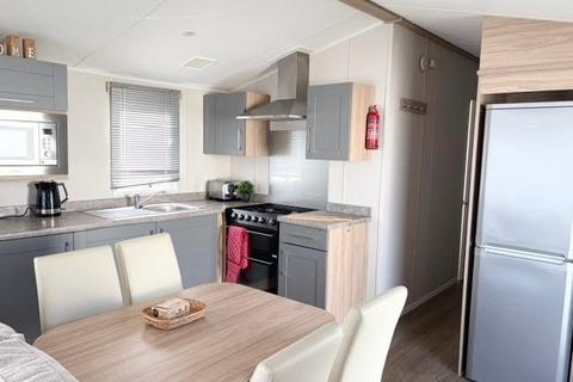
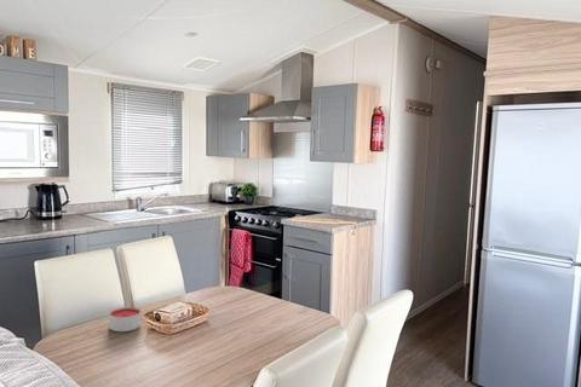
+ candle (125, 318)
